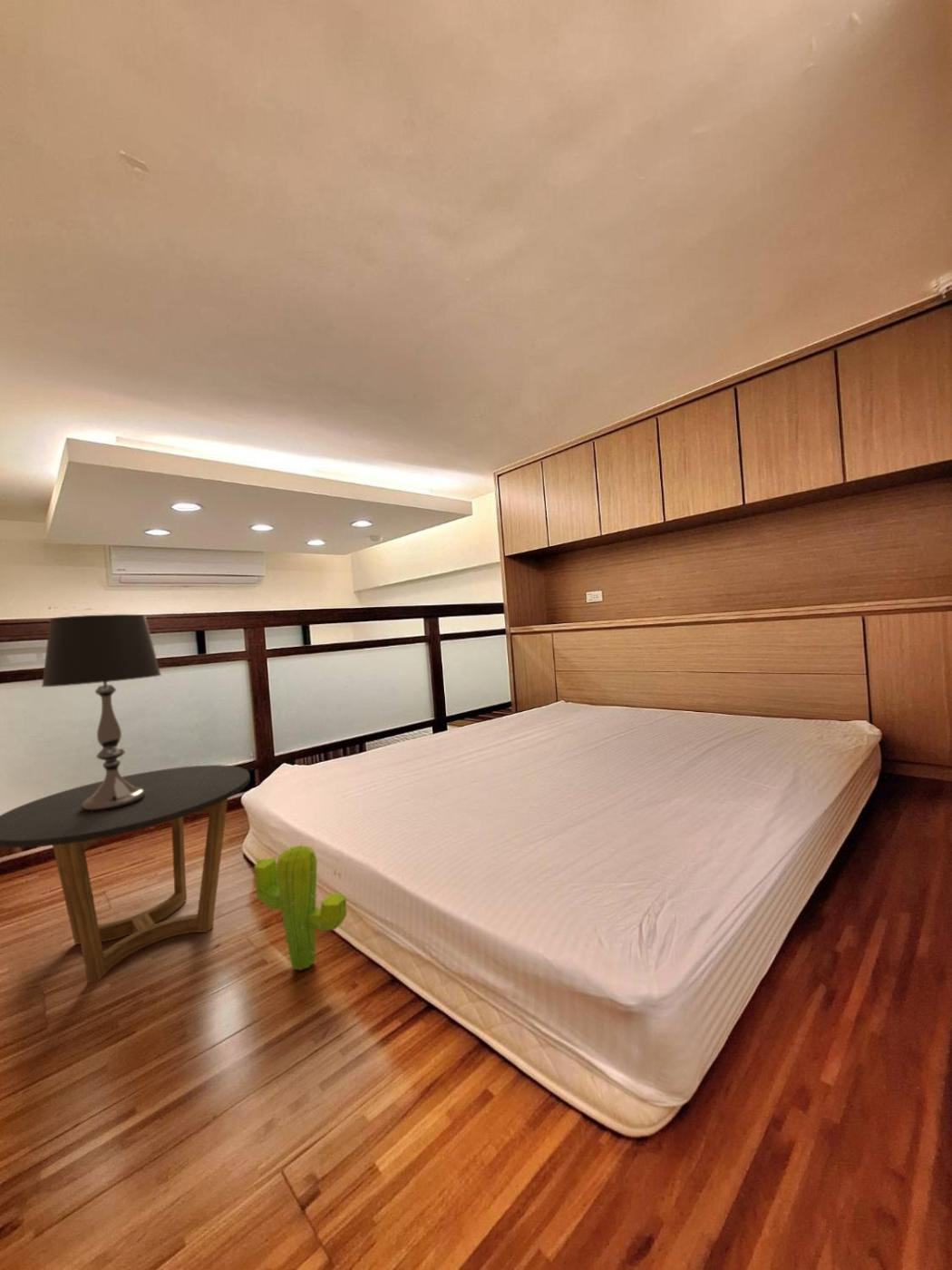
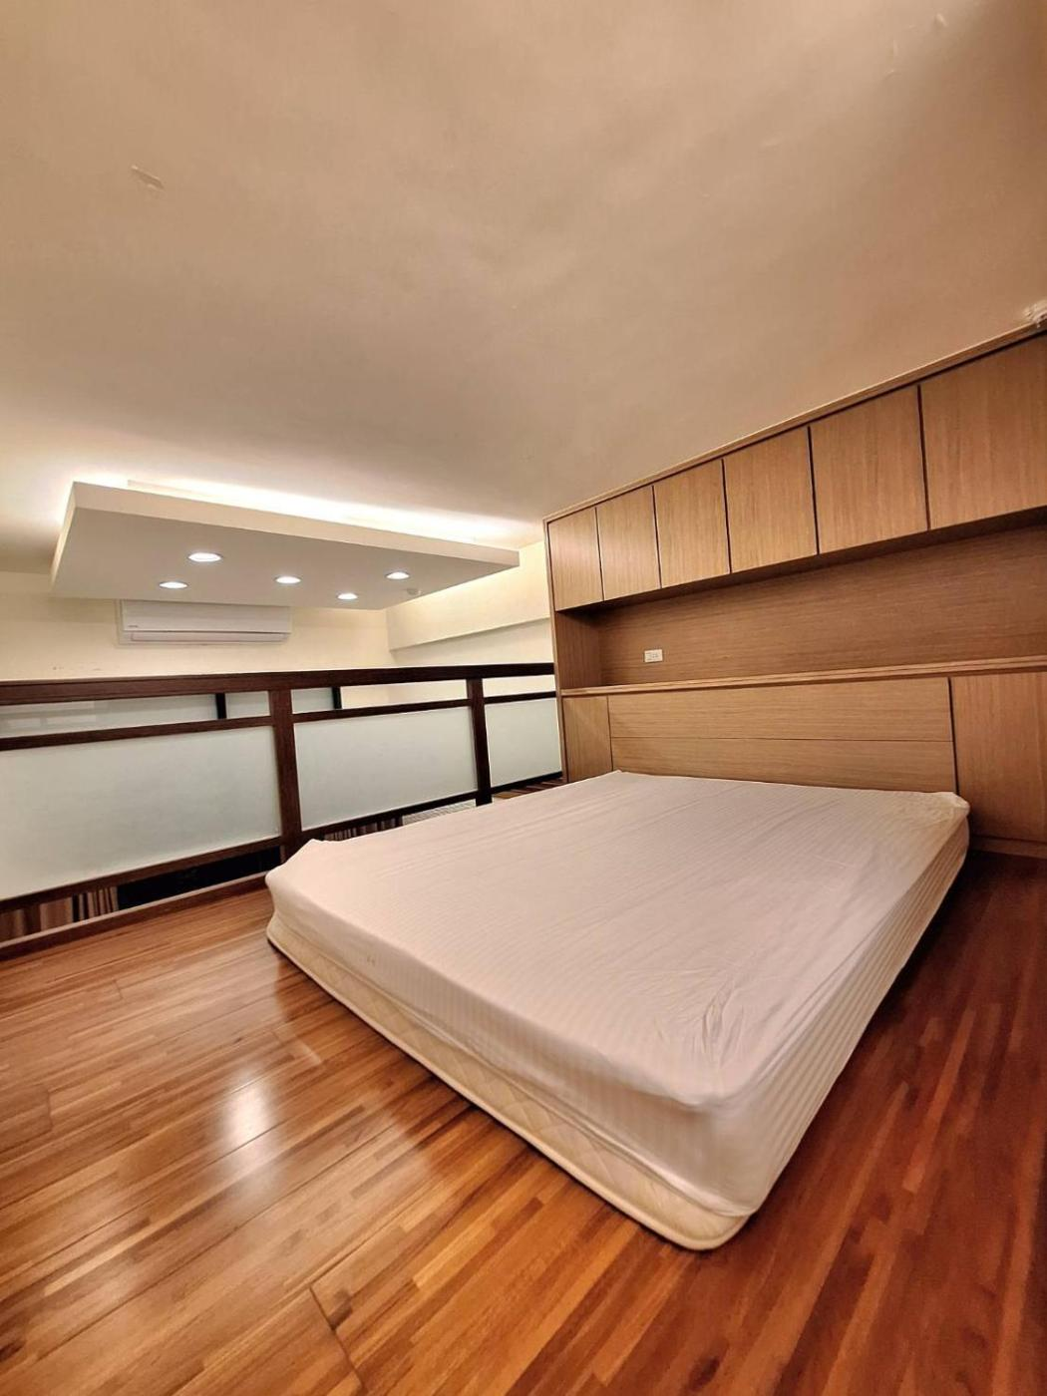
- side table (173, 865)
- table lamp (107, 709)
- decorative plant (300, 904)
